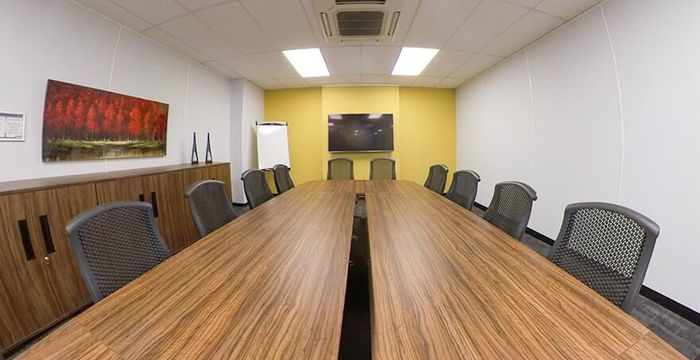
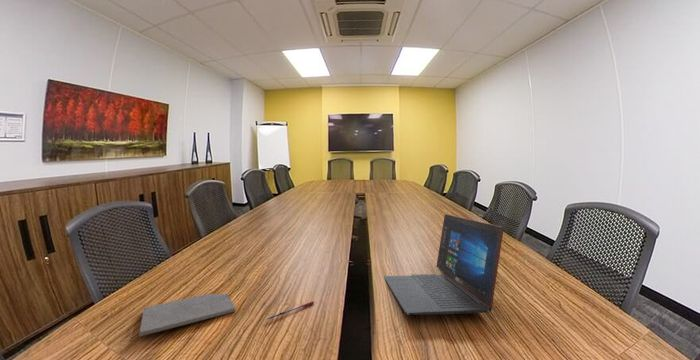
+ laptop (438, 254)
+ pen (291, 309)
+ notepad (189, 309)
